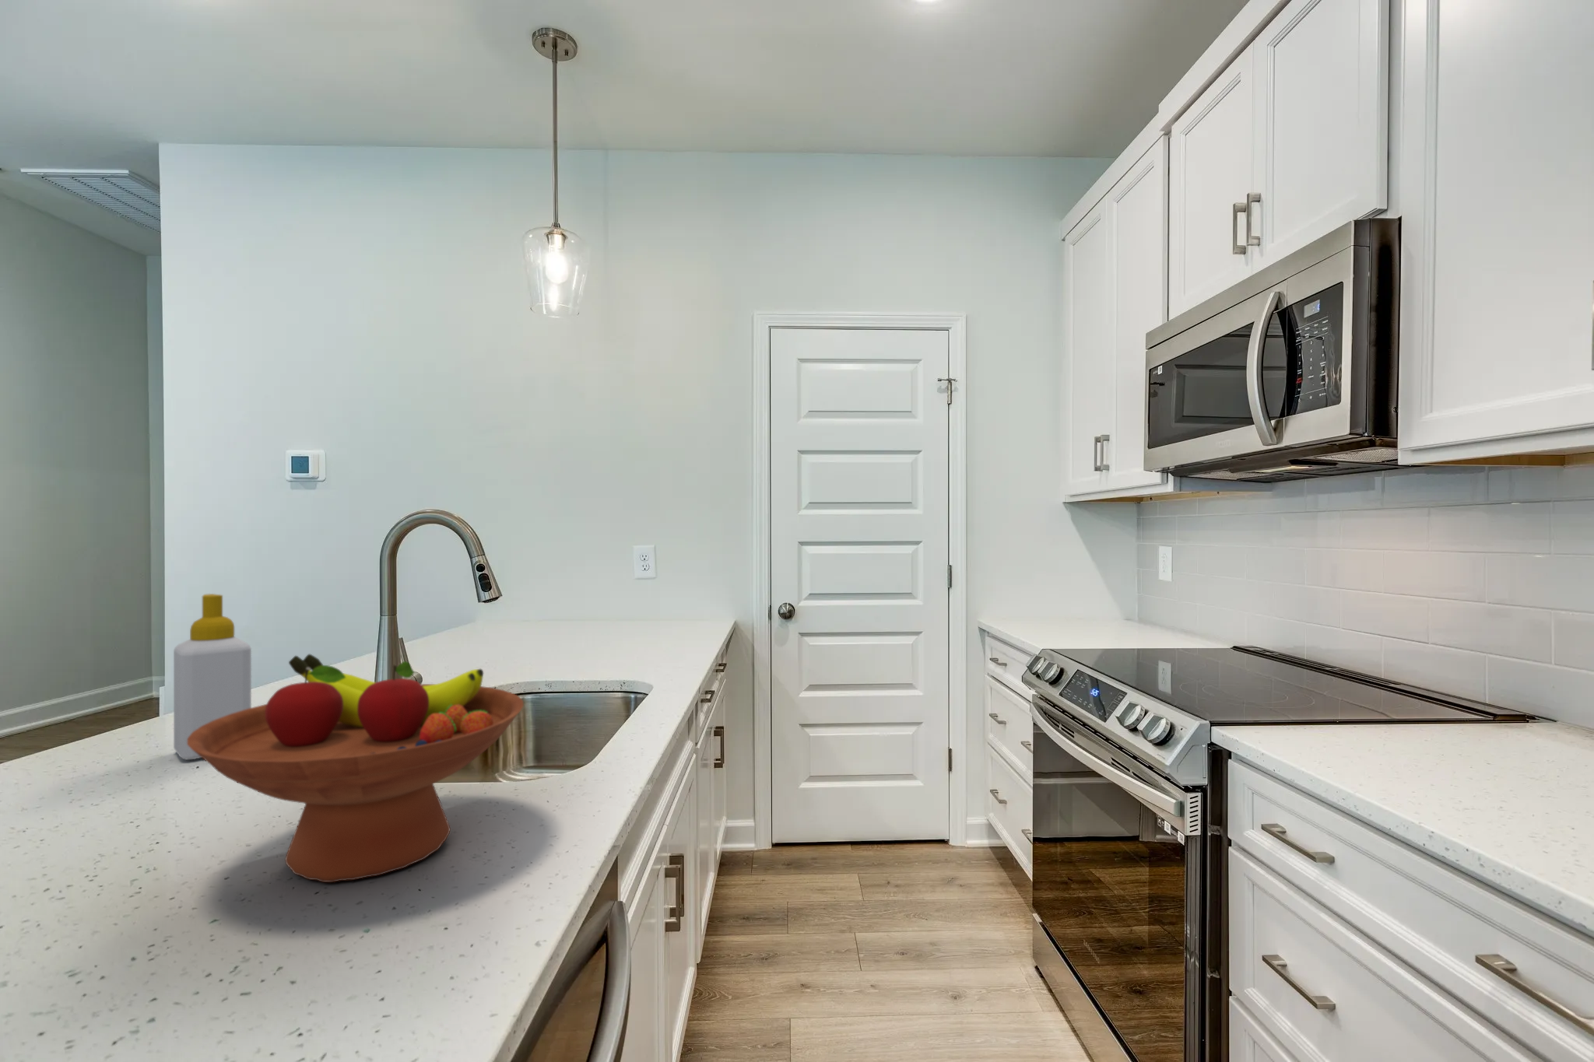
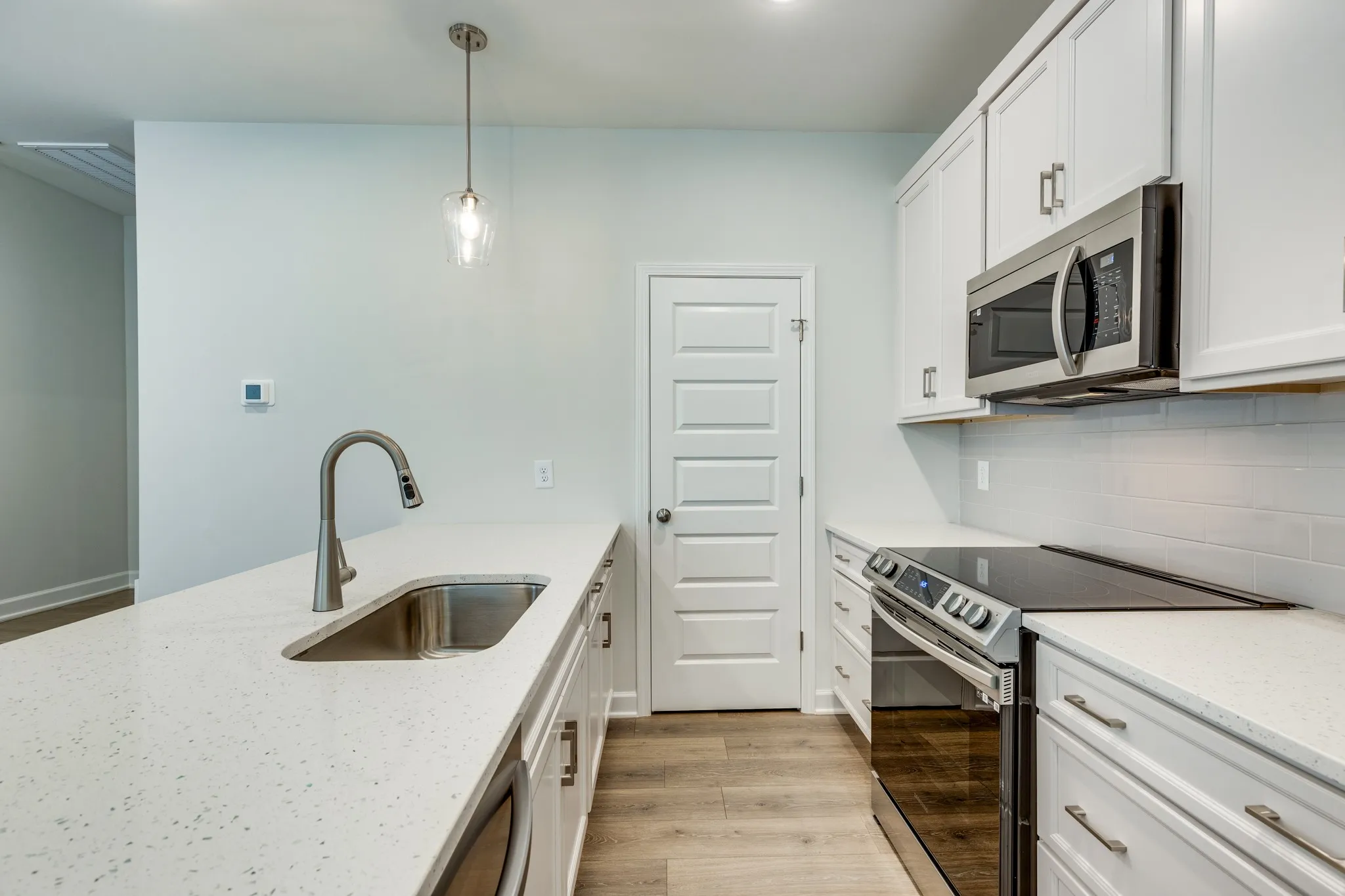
- soap bottle (212, 673)
- fruit bowl (371, 756)
